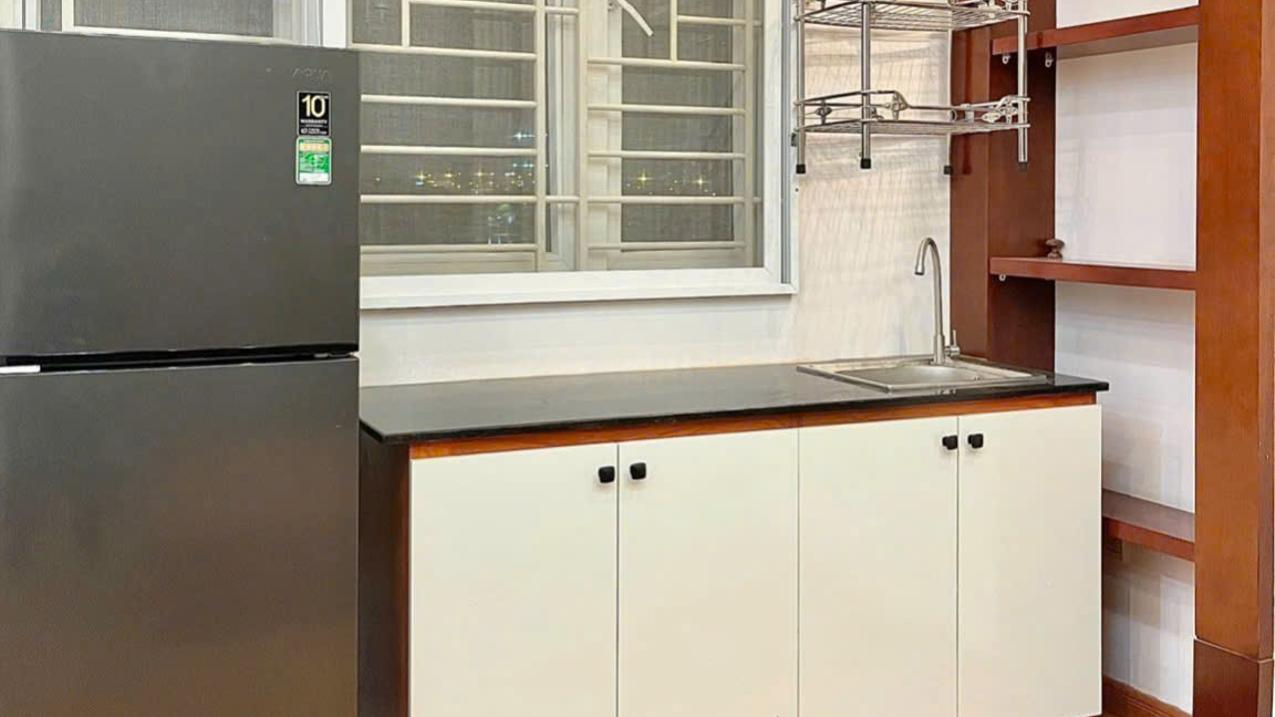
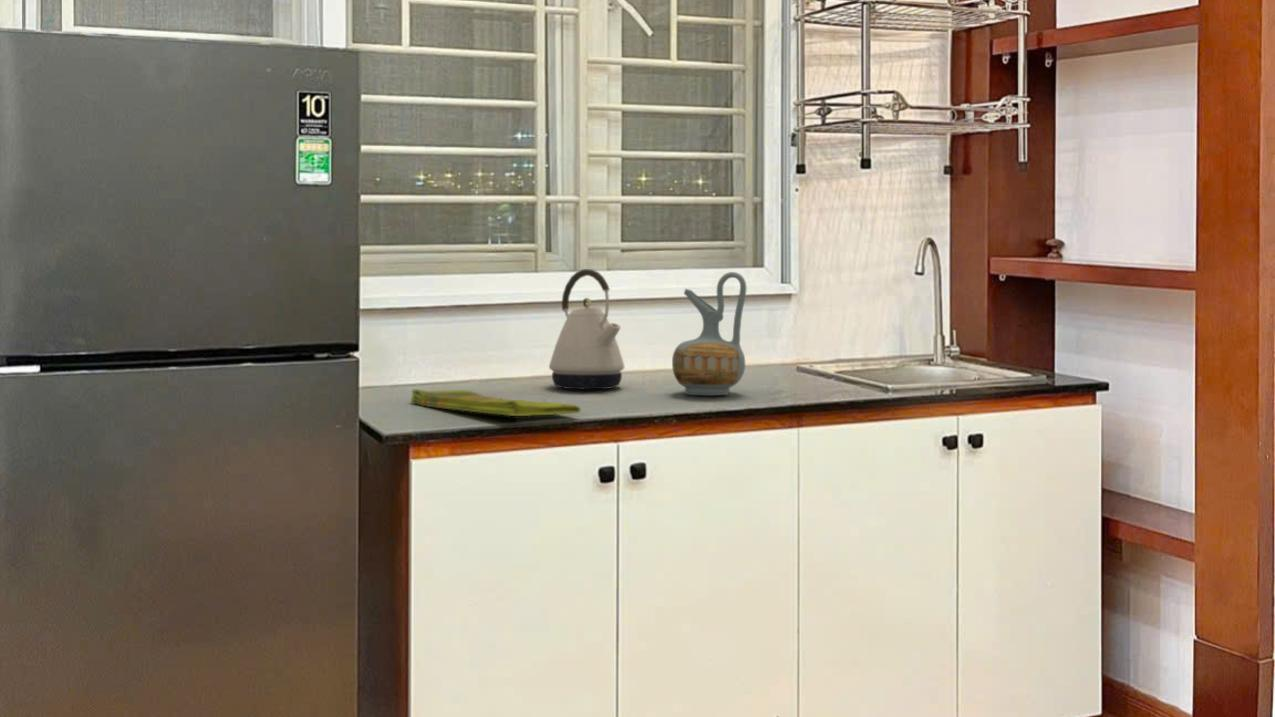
+ dish towel (492, 401)
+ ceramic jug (708, 333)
+ kettle (588, 328)
